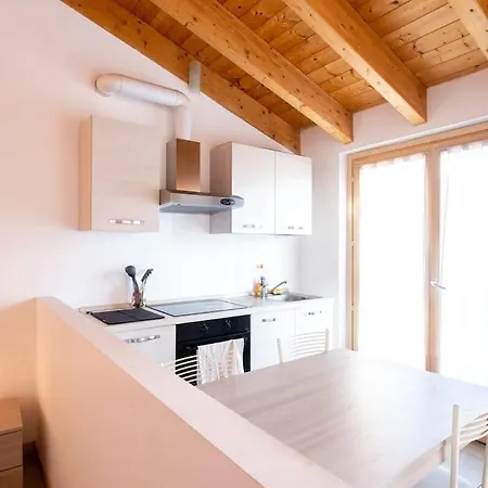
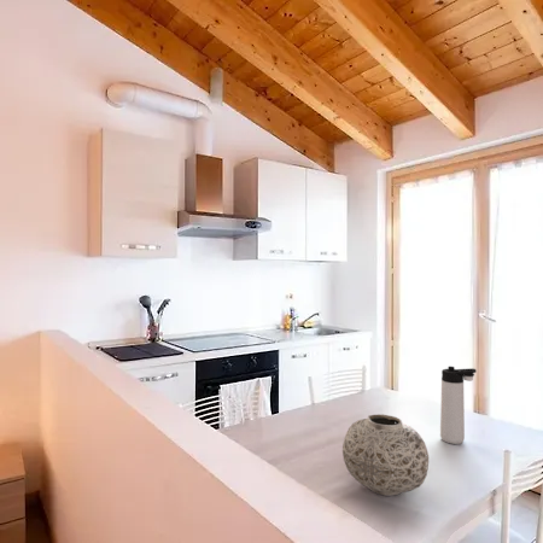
+ thermos bottle (457, 404)
+ vase (384, 453)
